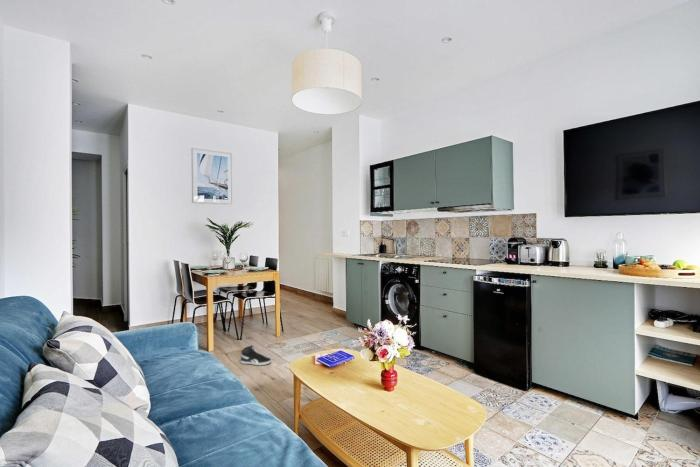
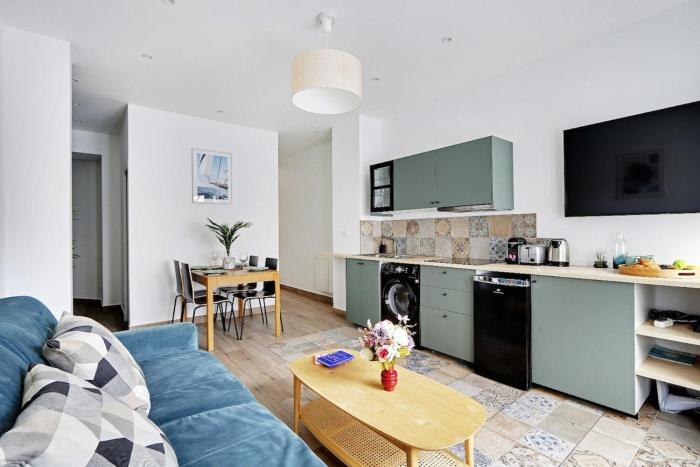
- sneaker (255, 354)
